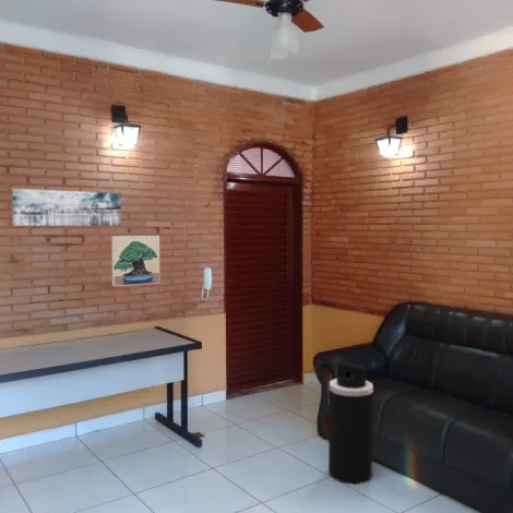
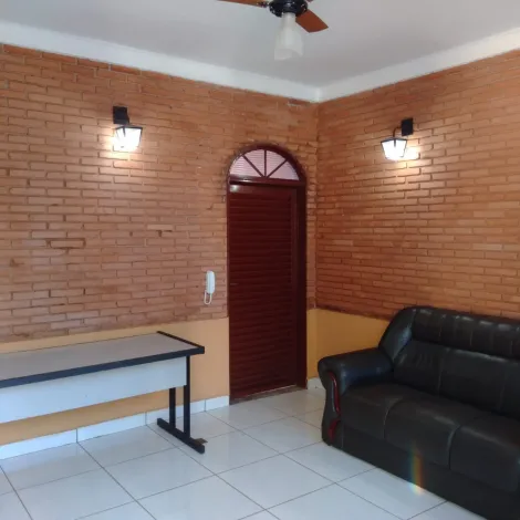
- trash can (350, 419)
- wall art (69, 208)
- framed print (135, 260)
